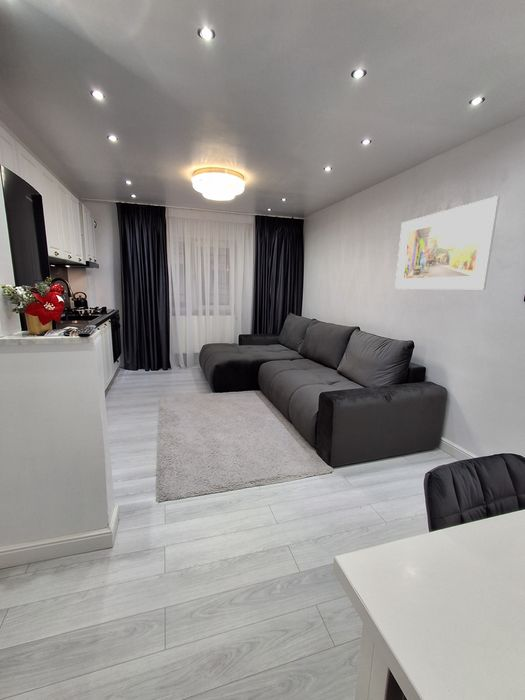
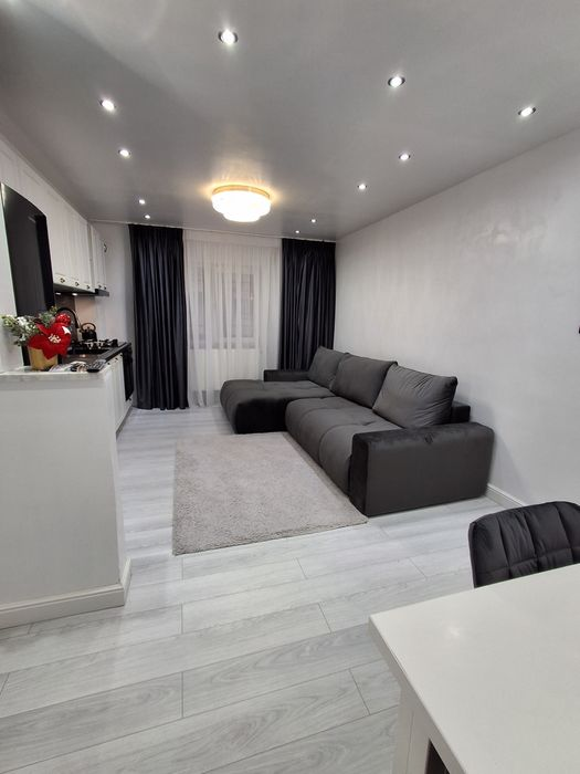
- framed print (437, 251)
